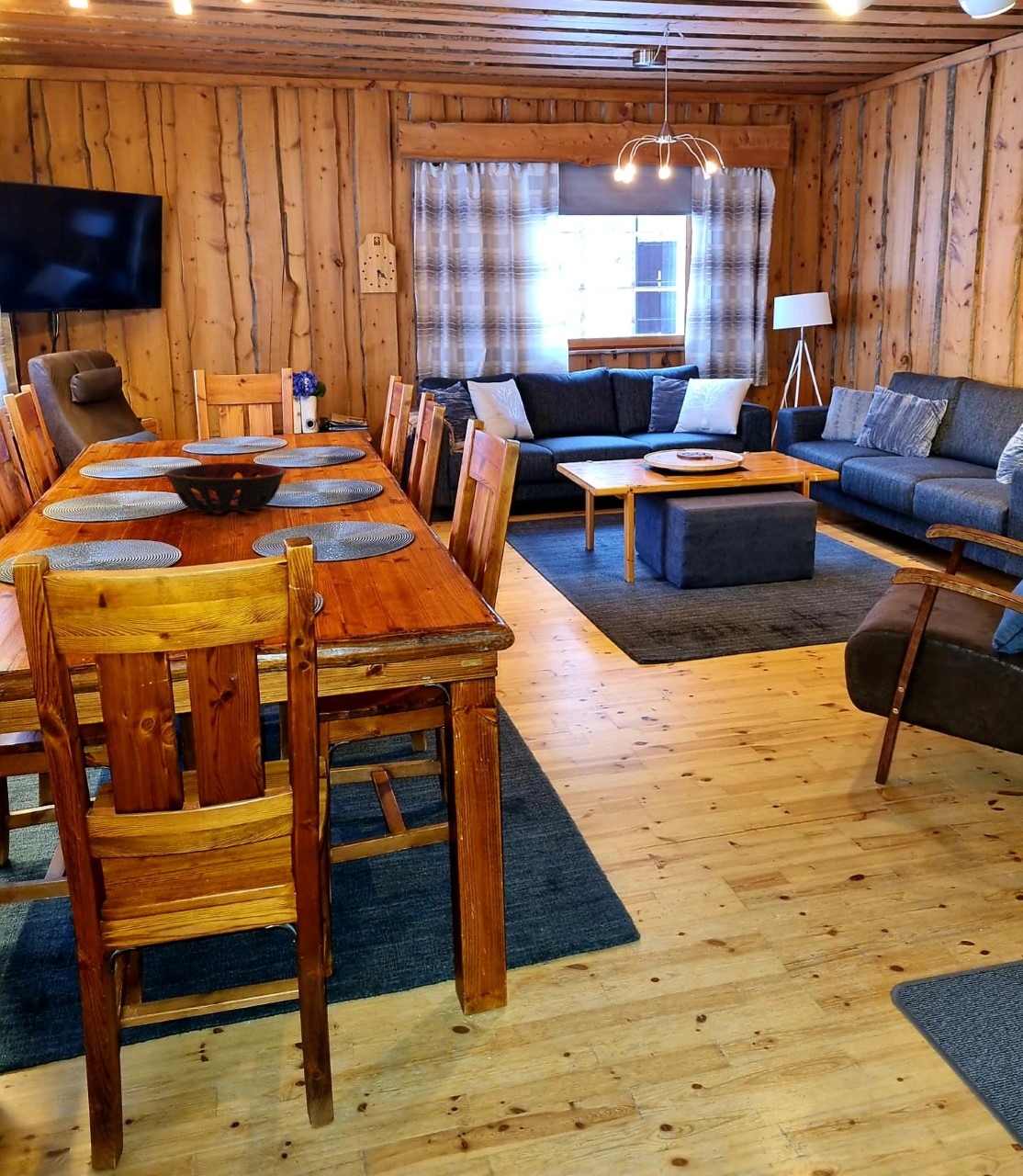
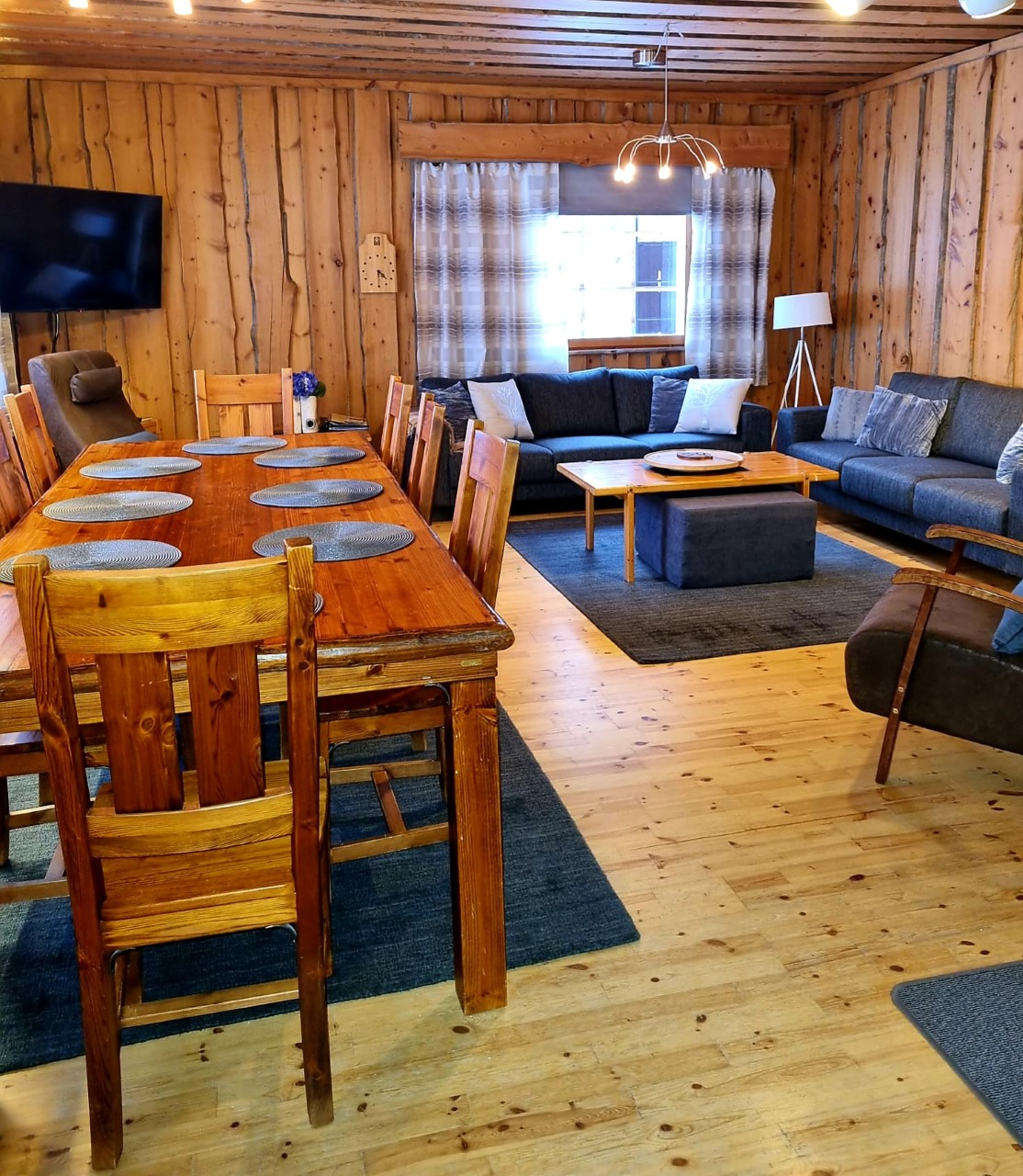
- decorative bowl (227, 488)
